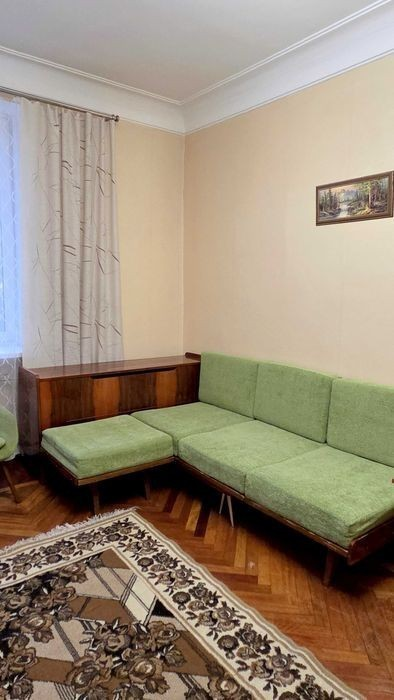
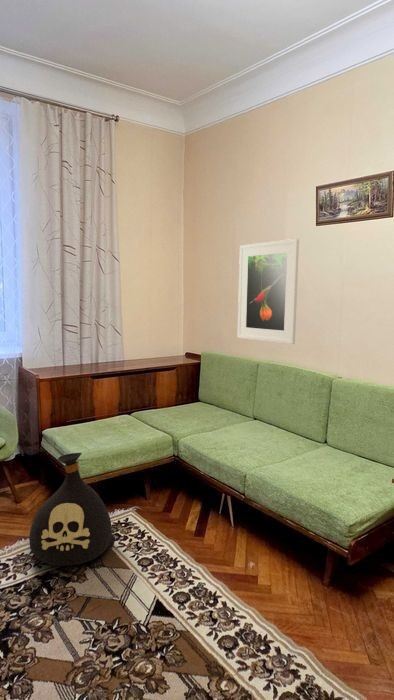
+ bag (71, 503)
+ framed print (265, 292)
